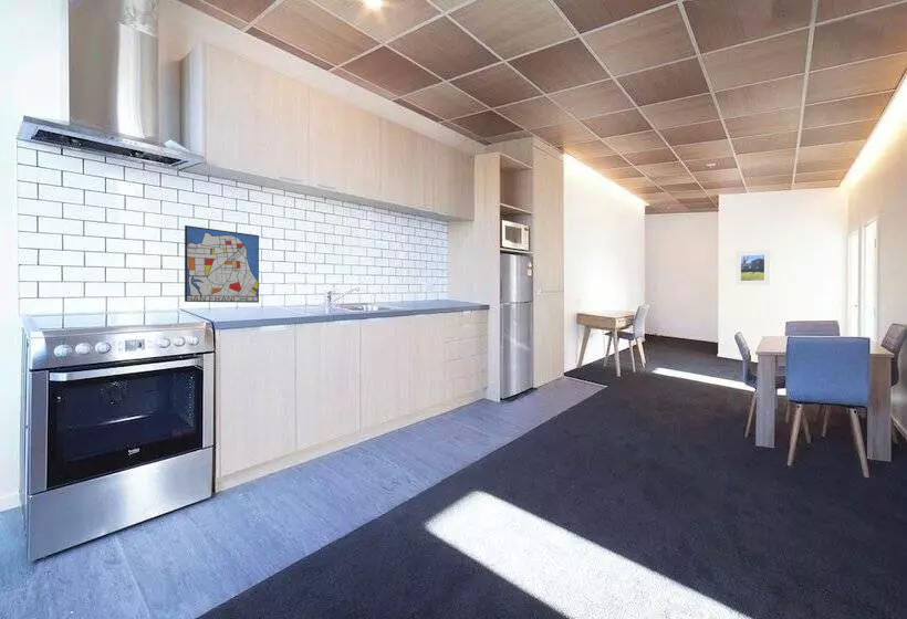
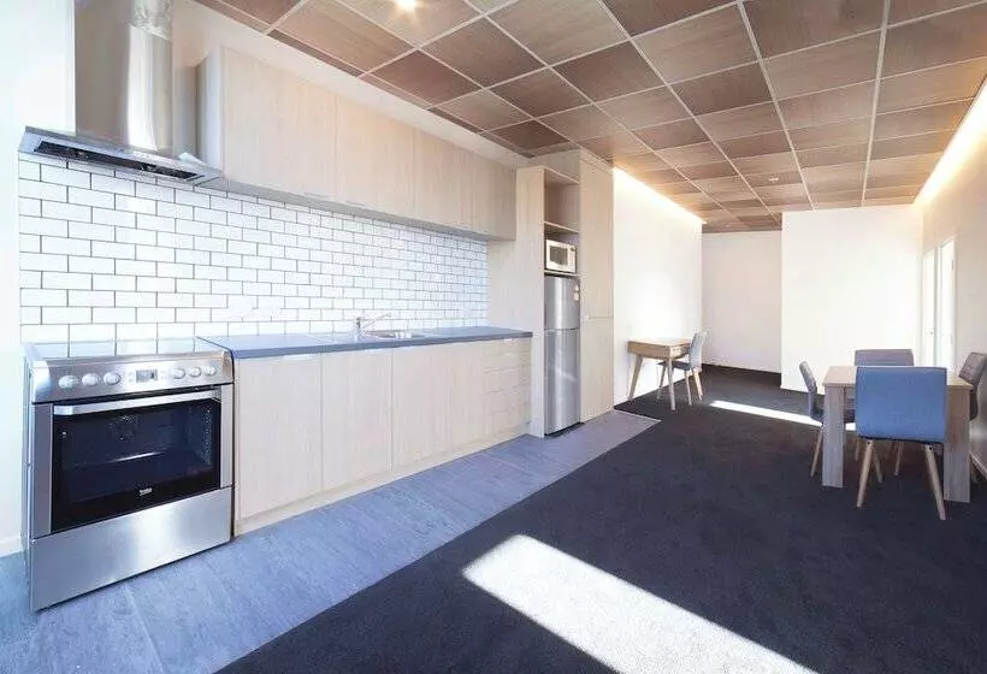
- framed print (752, 267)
- wall art (223, 266)
